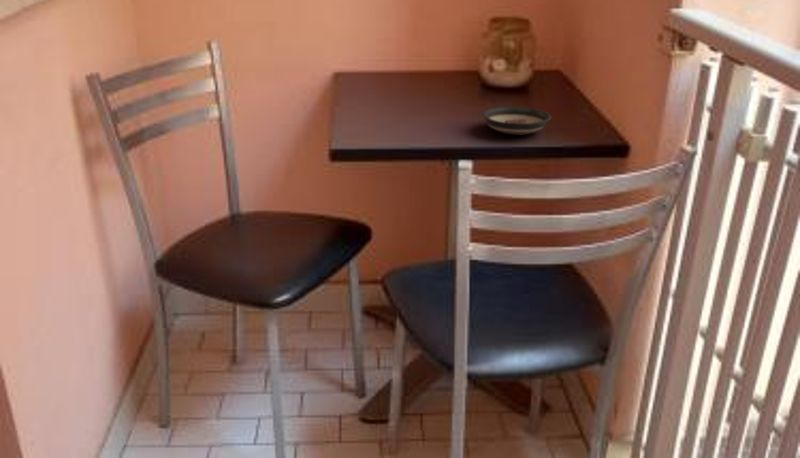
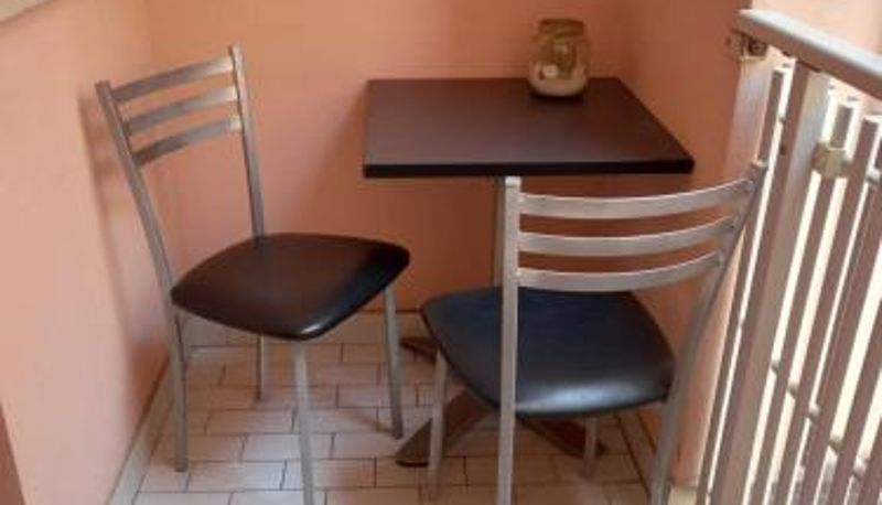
- saucer (516, 122)
